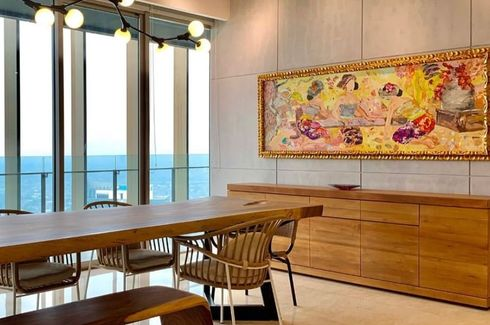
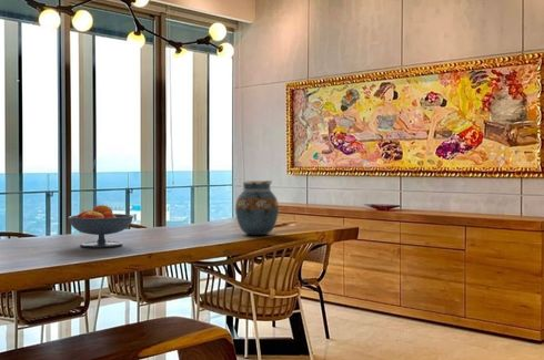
+ fruit bowl (101, 225)
+ vase (256, 207)
